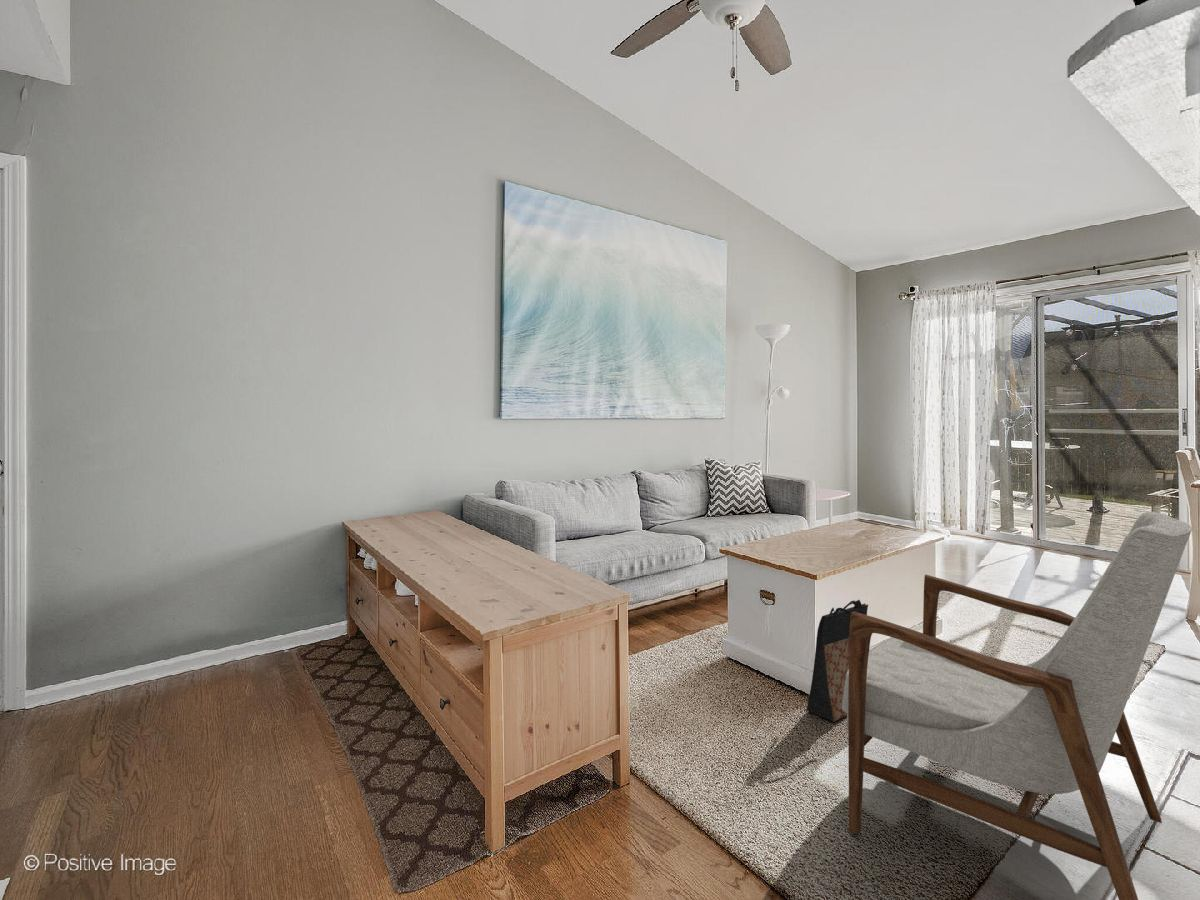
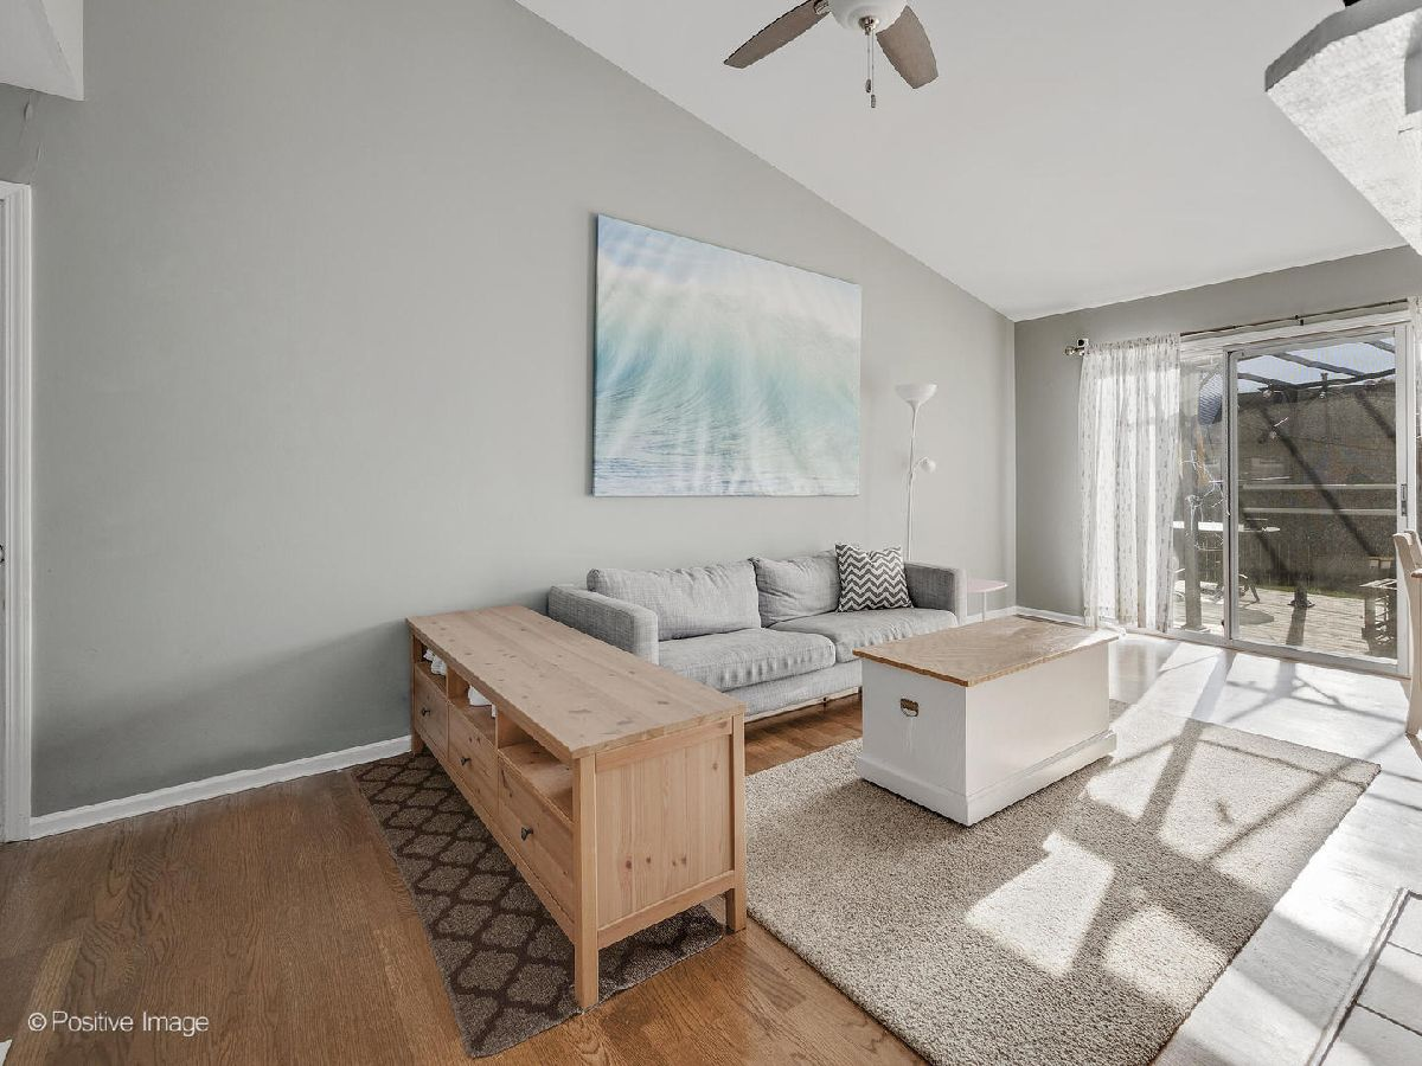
- bag (844, 653)
- armchair (1004, 665)
